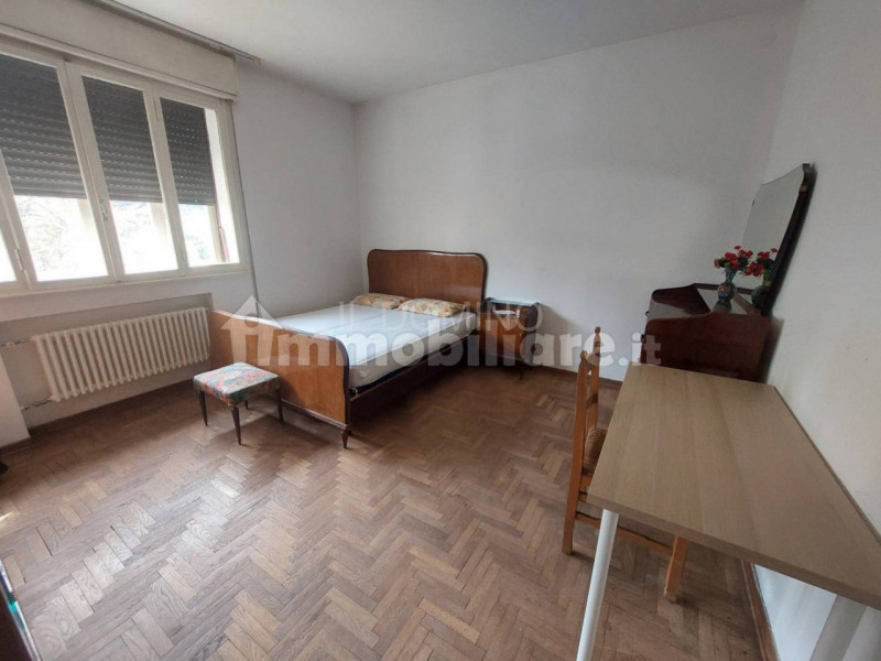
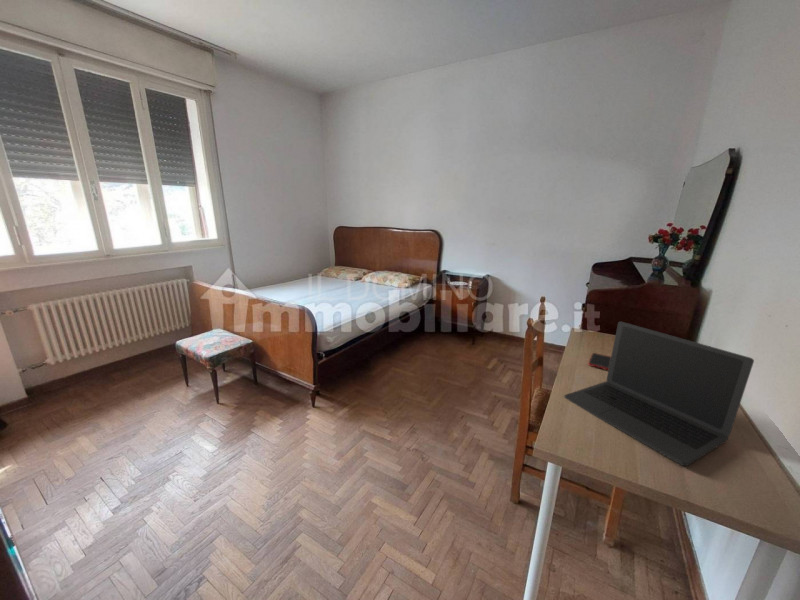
+ cell phone (600, 361)
+ laptop (646, 381)
